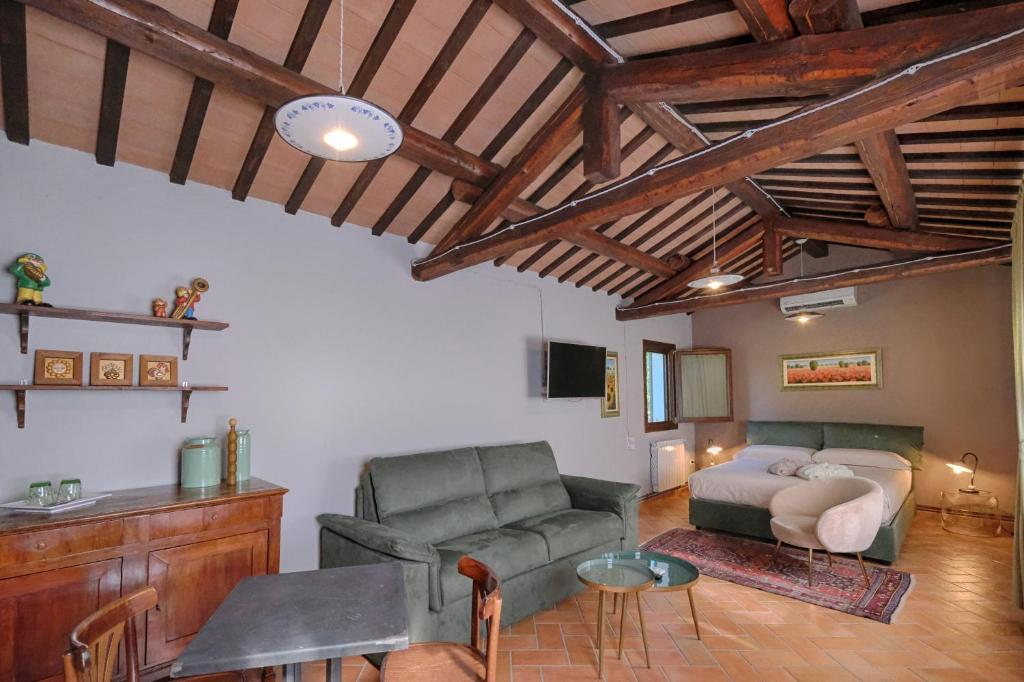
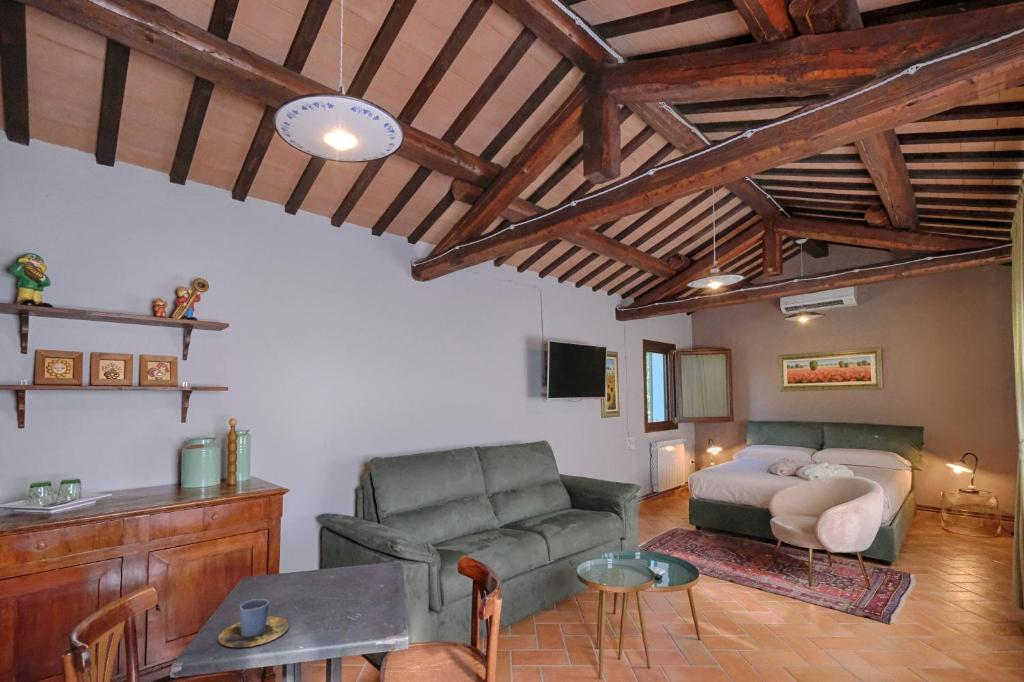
+ cup (254, 617)
